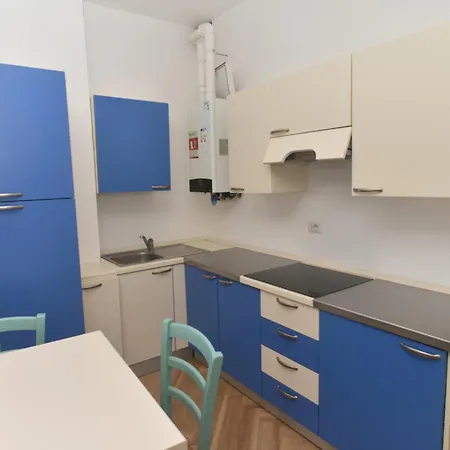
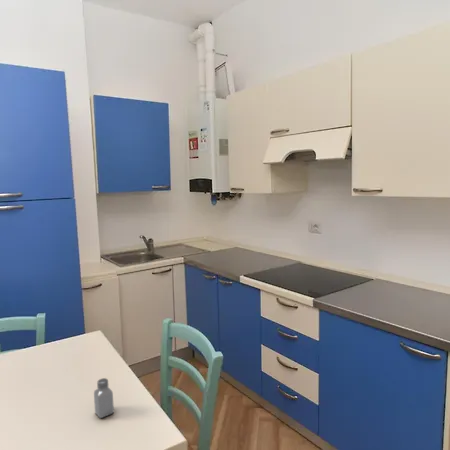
+ saltshaker (103, 396)
